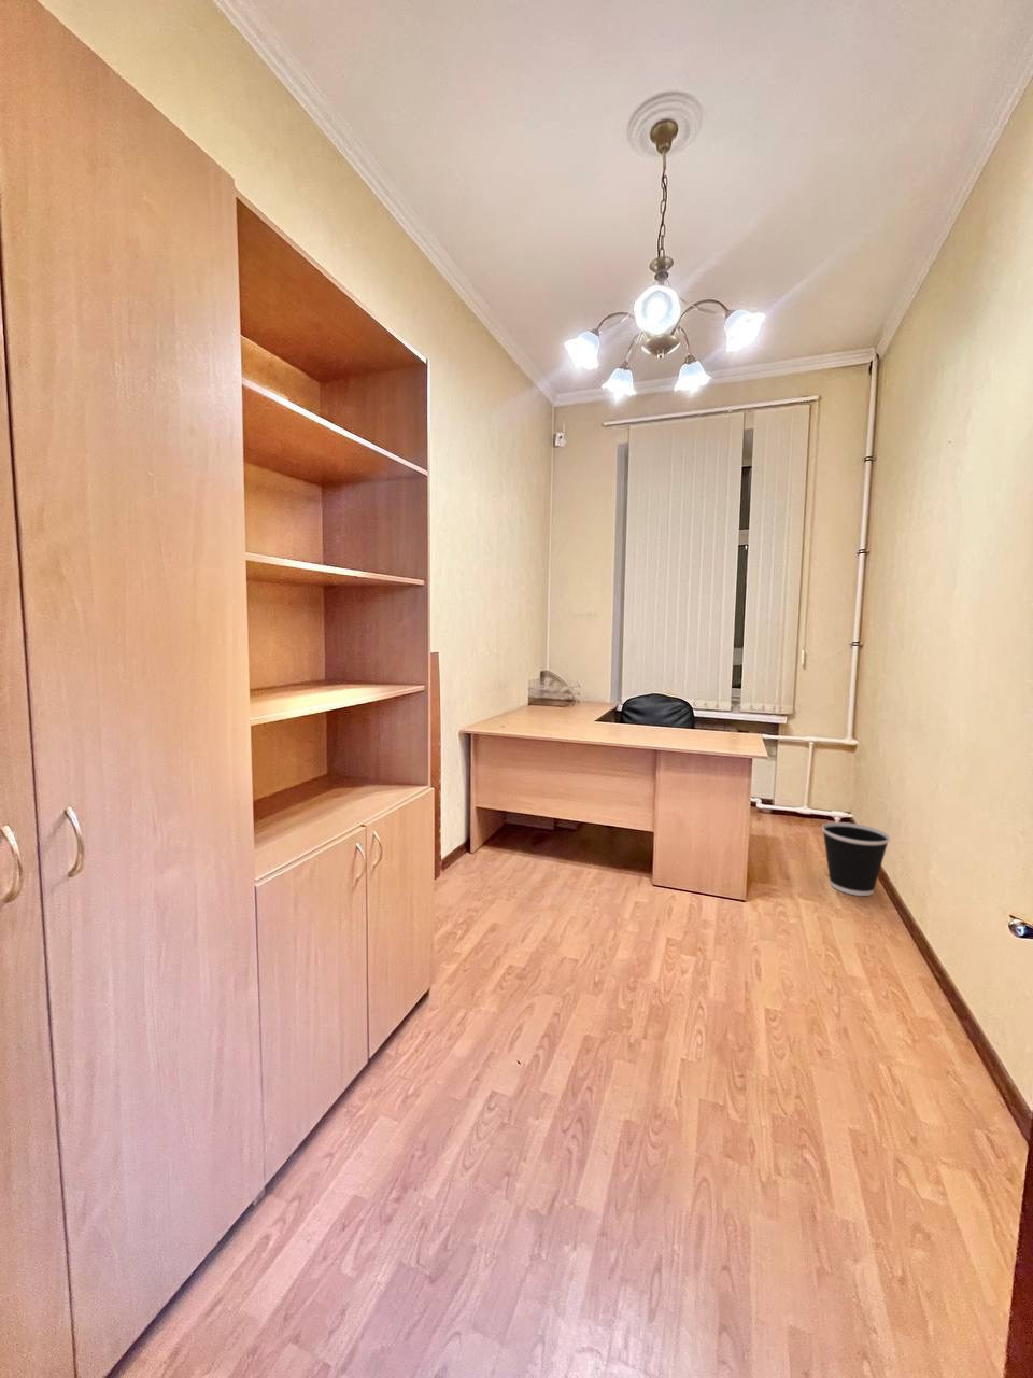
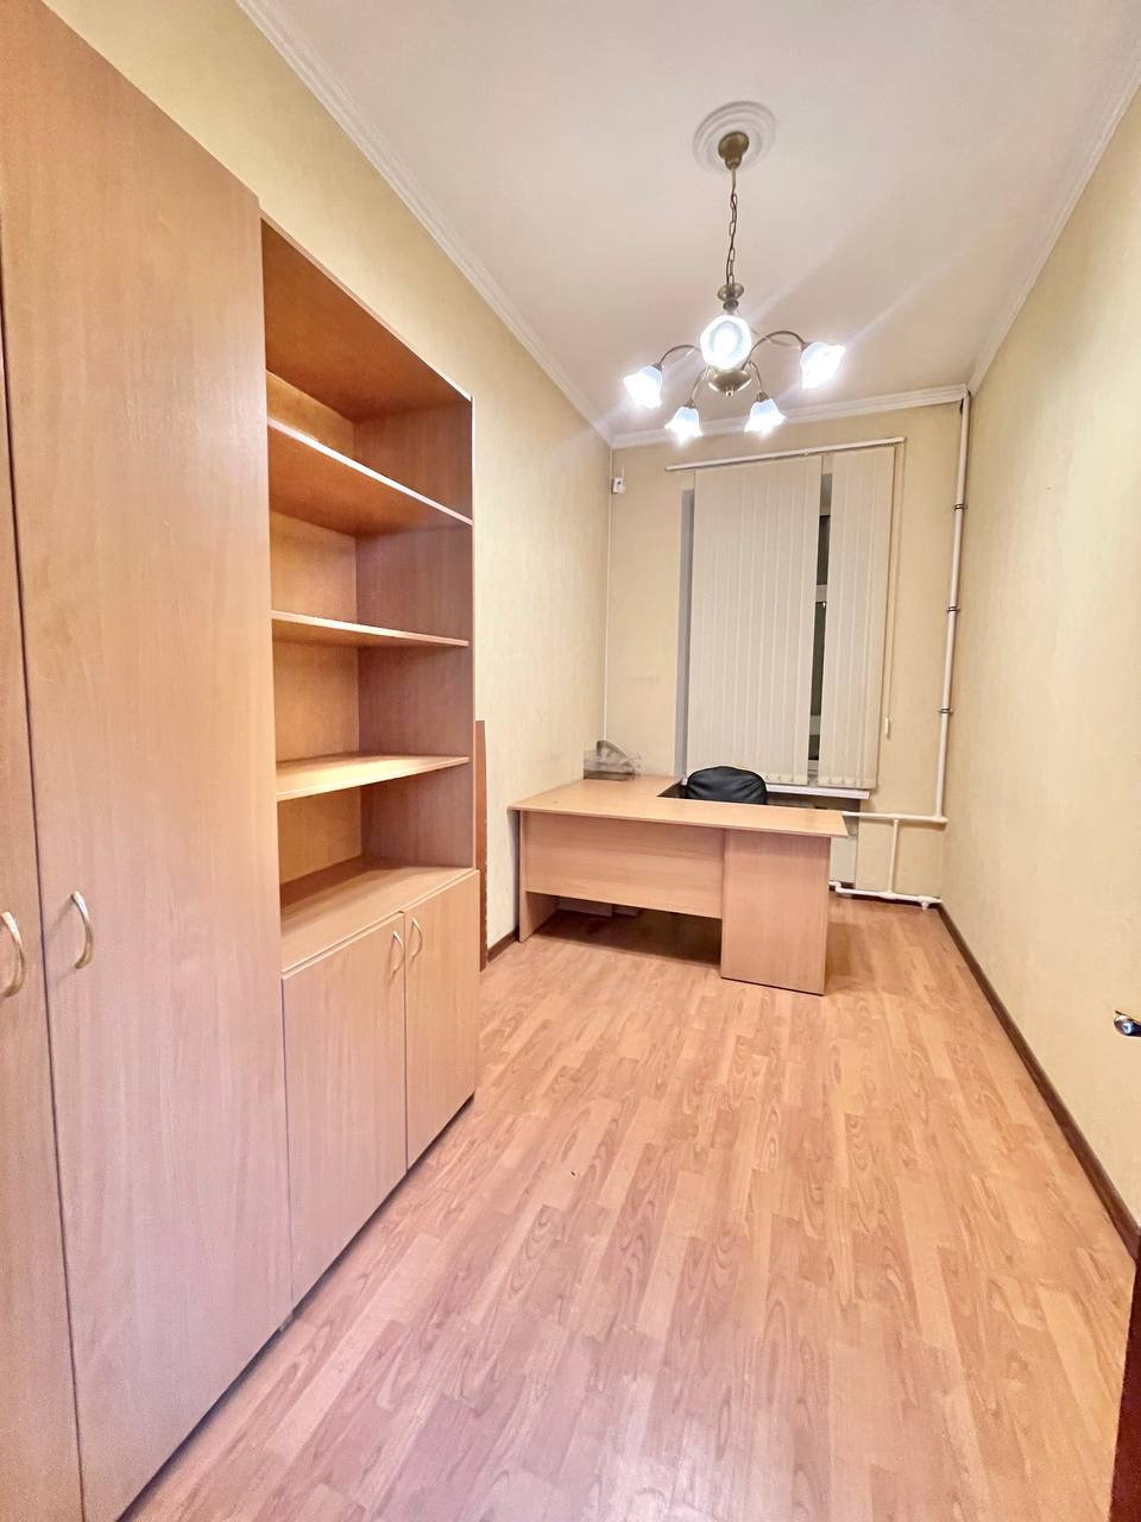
- wastebasket (852, 859)
